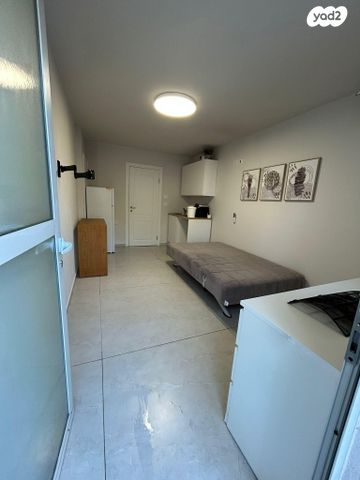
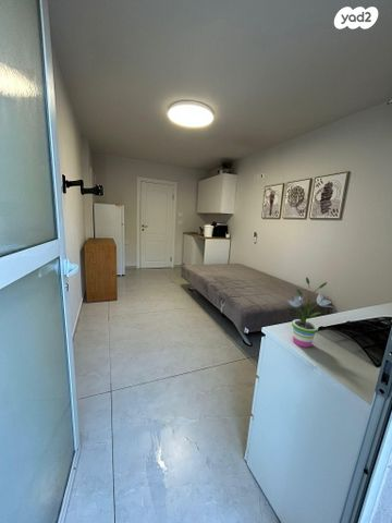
+ potted plant (307, 308)
